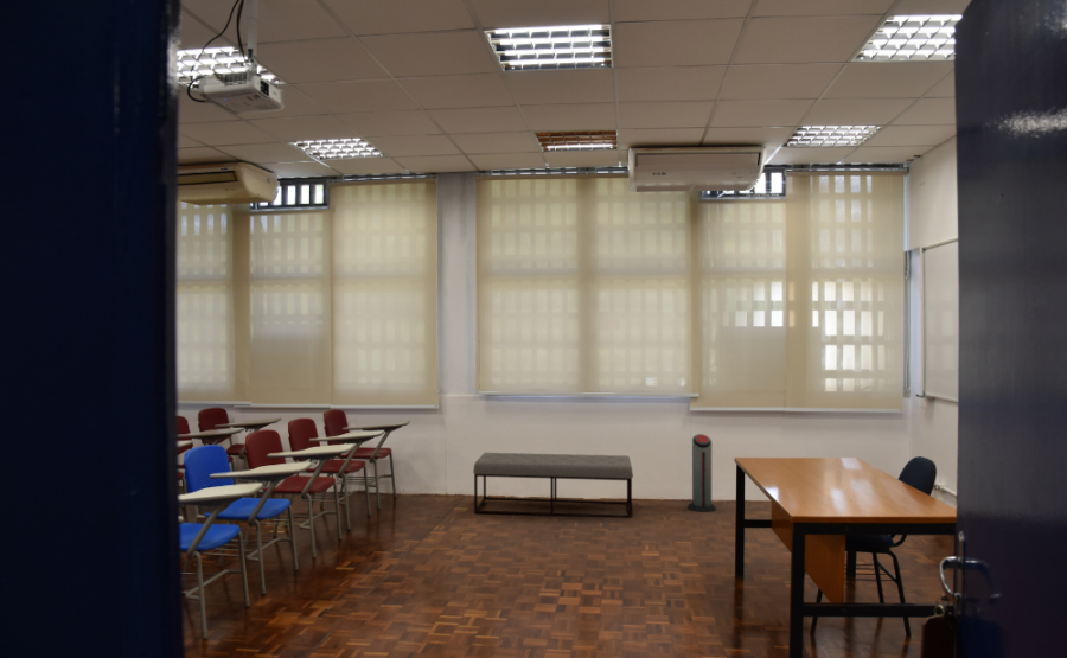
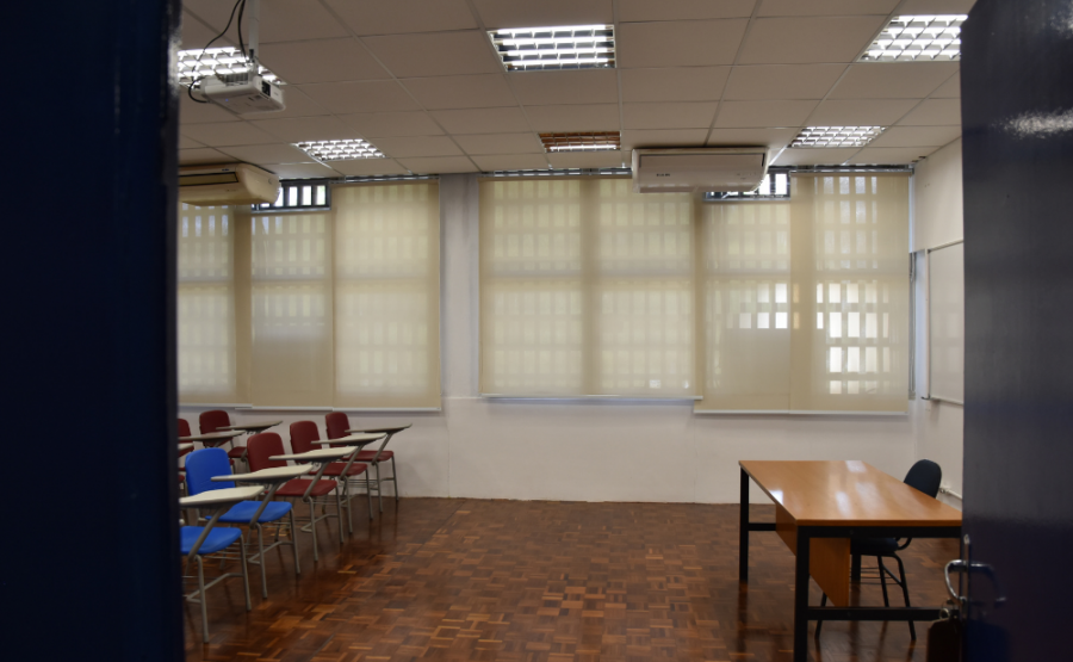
- air purifier (702, 471)
- bench (554, 483)
